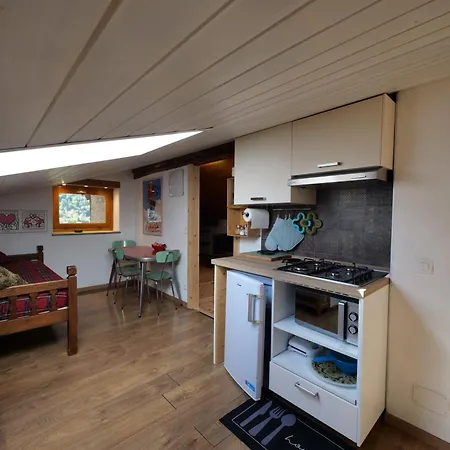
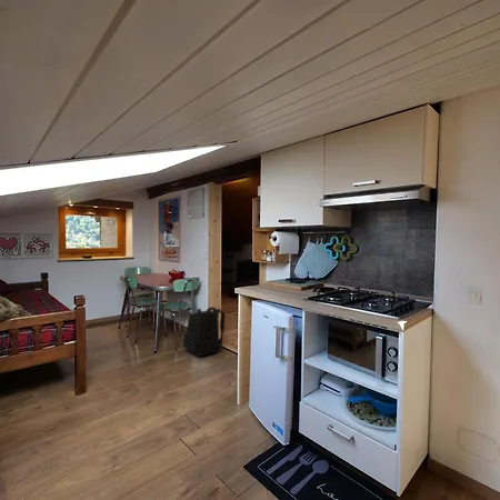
+ backpack (204, 330)
